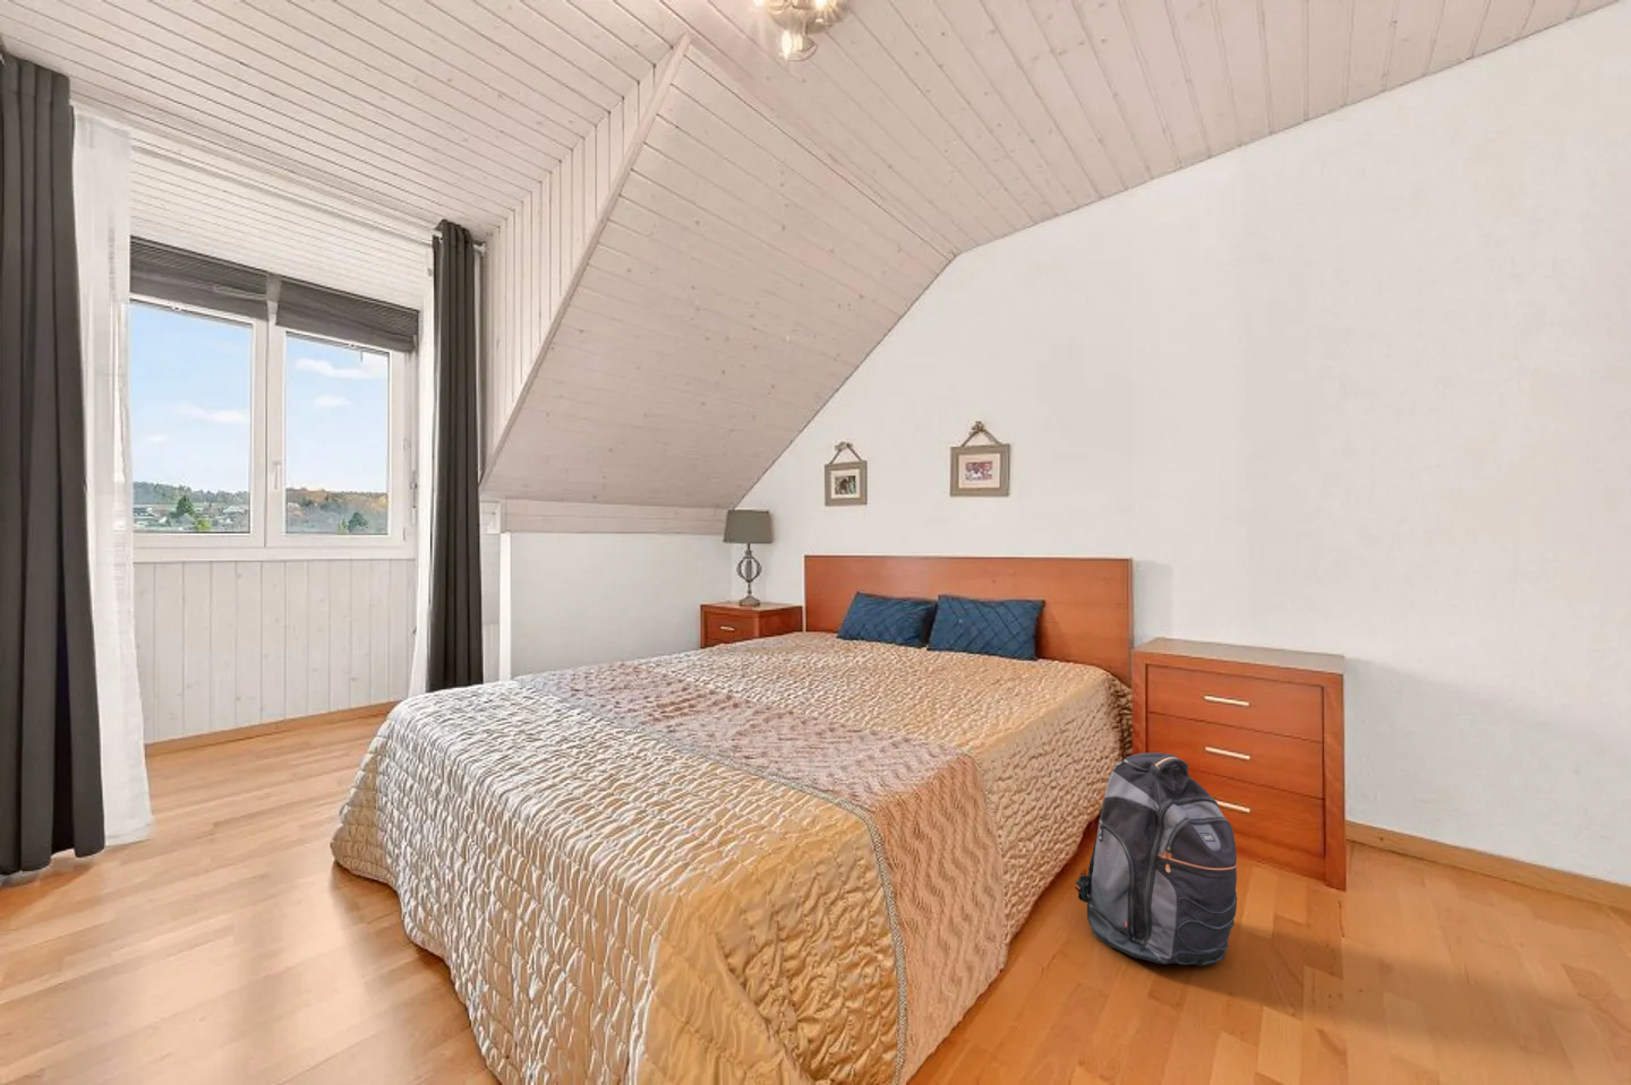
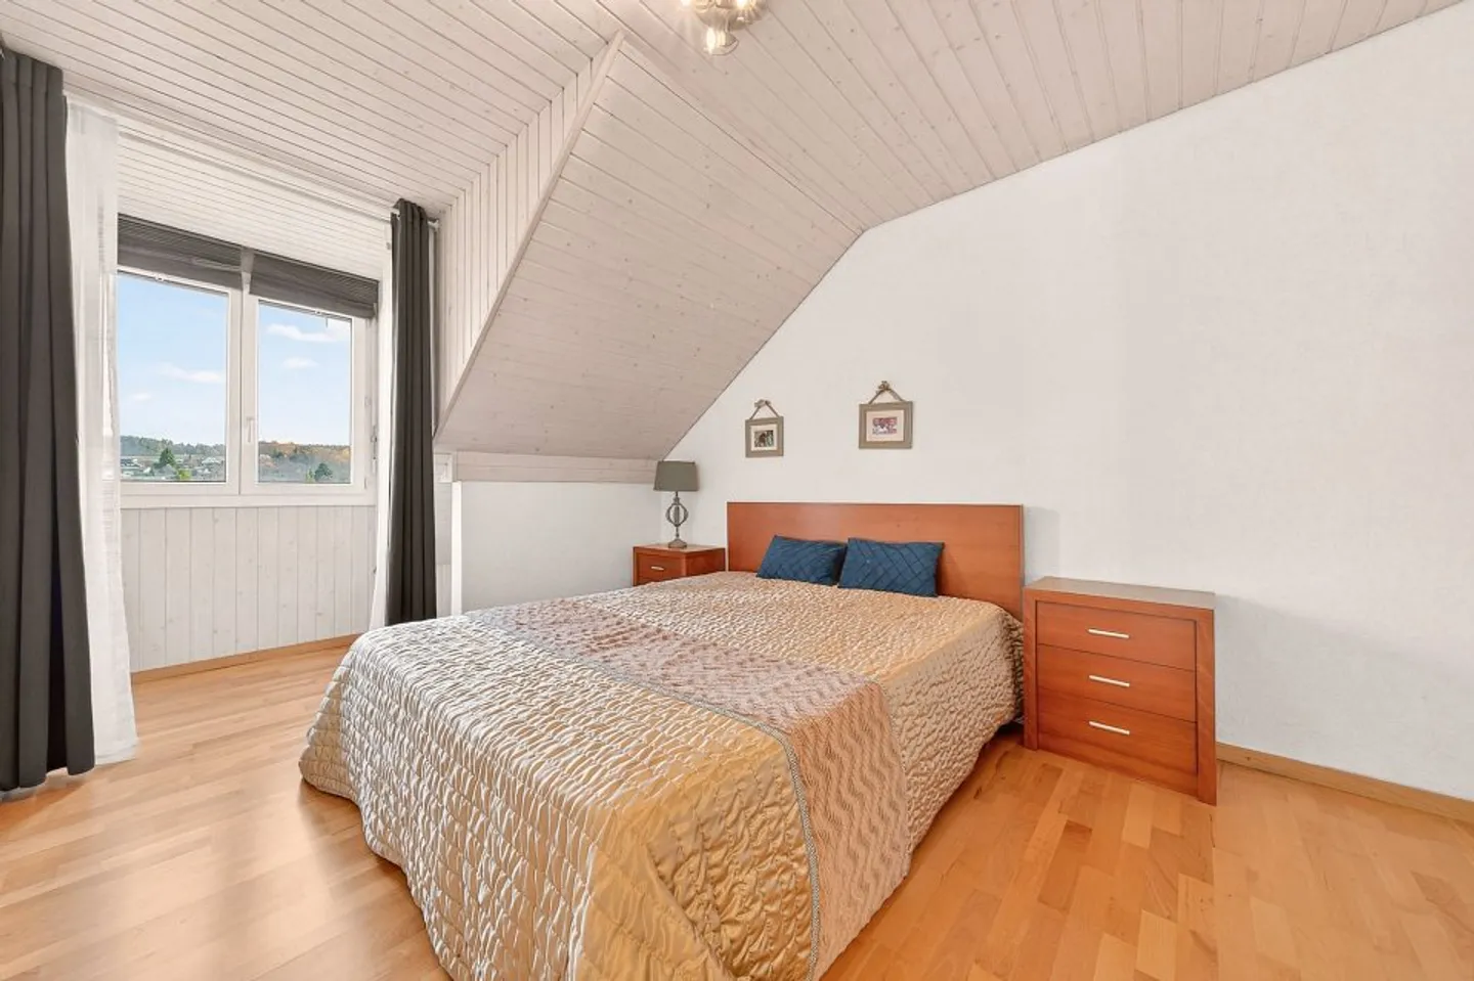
- backpack (1157, 844)
